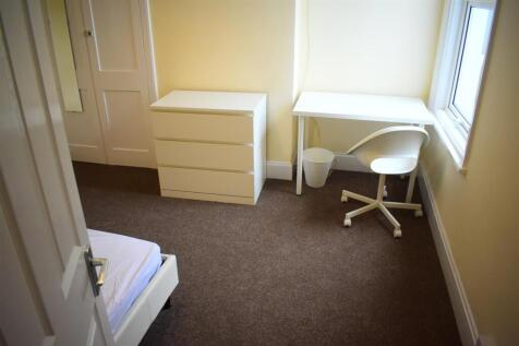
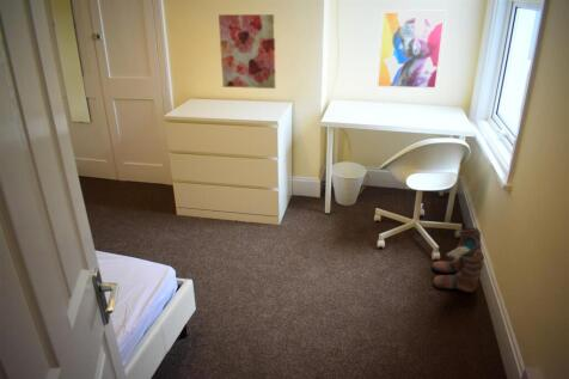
+ wall art (409, 50)
+ wall art (247, 51)
+ boots (459, 257)
